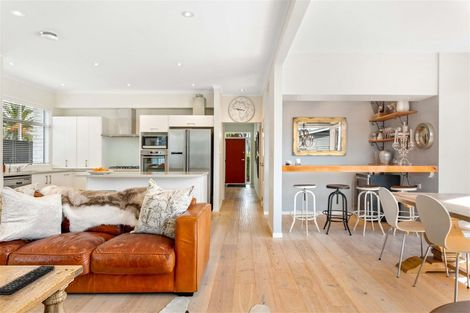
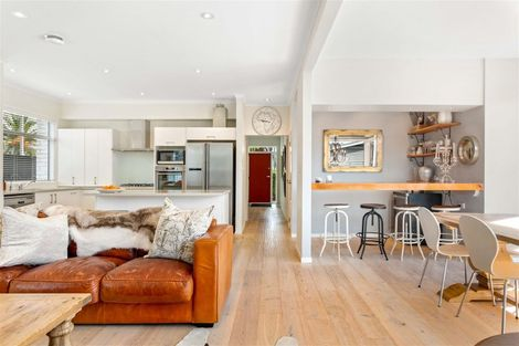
- remote control (27, 278)
